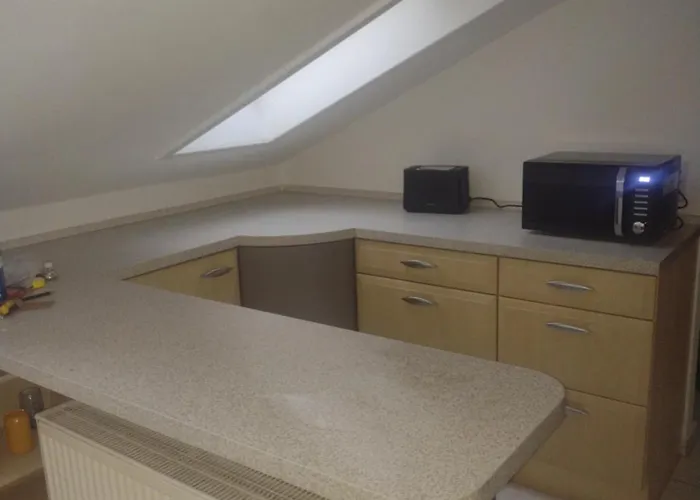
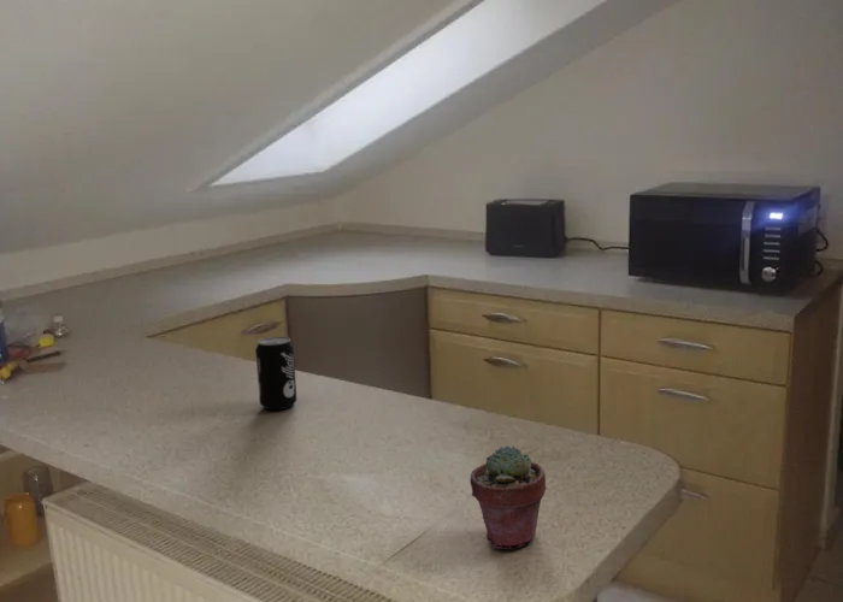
+ beverage can (276, 372)
+ potted succulent (508, 491)
